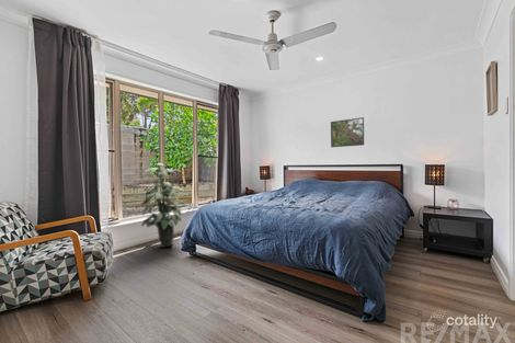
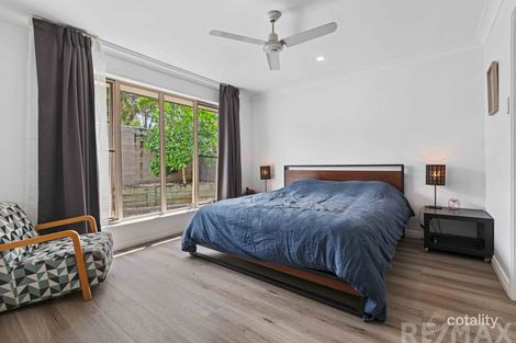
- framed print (346, 133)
- indoor plant (162, 204)
